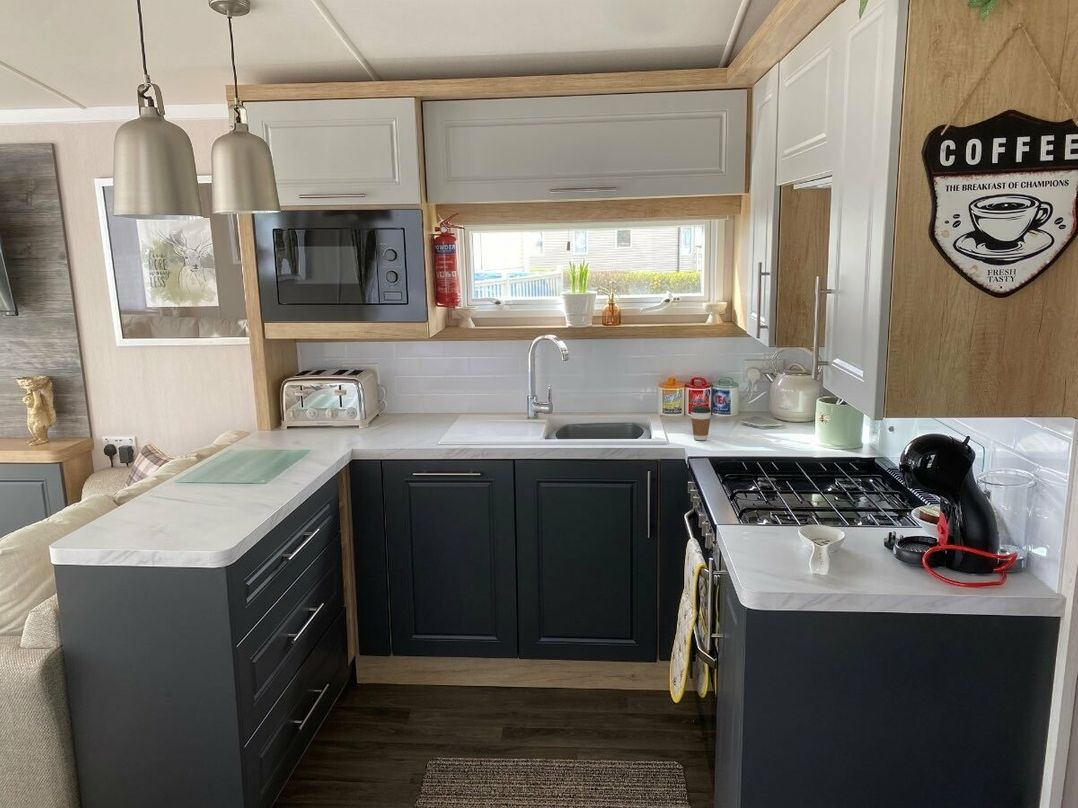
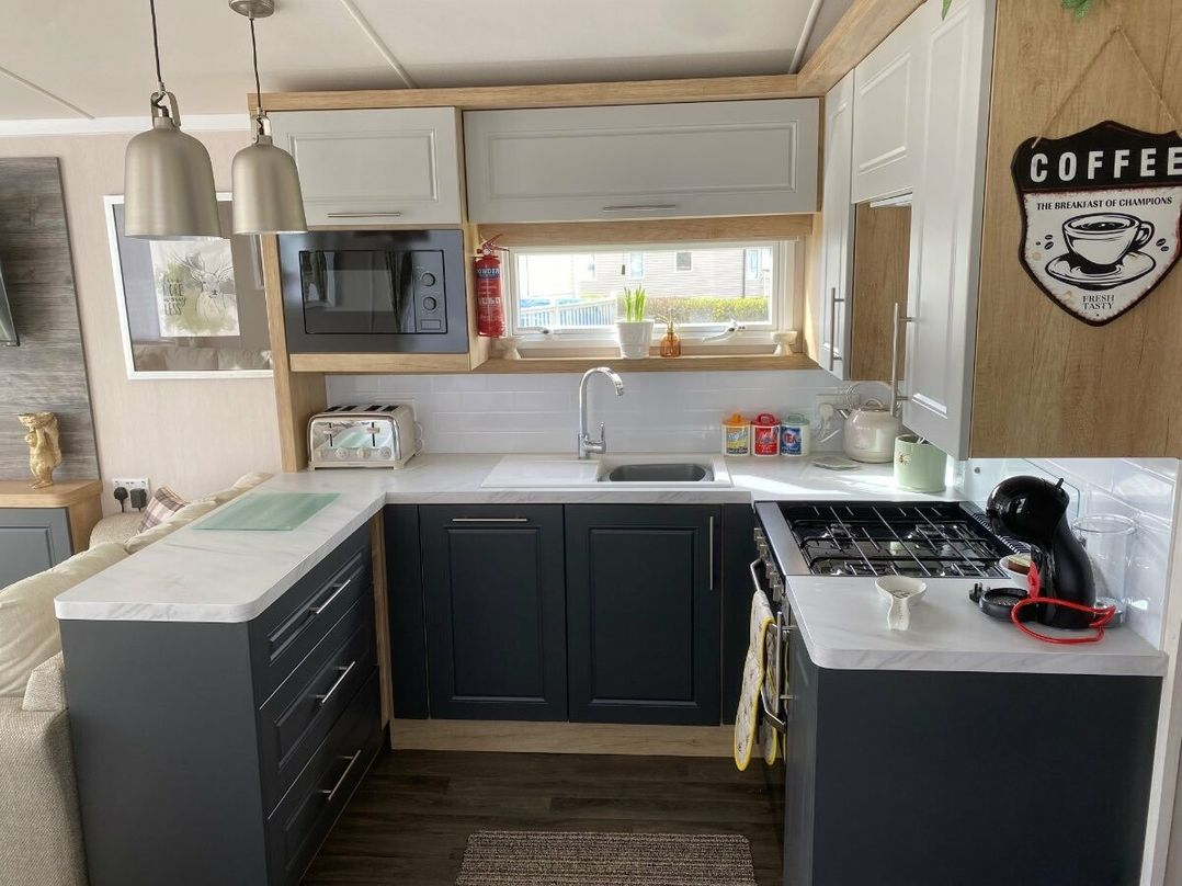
- coffee cup (700, 422)
